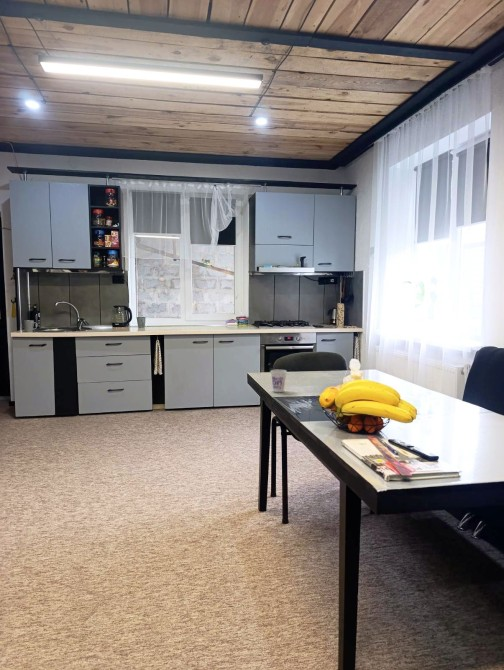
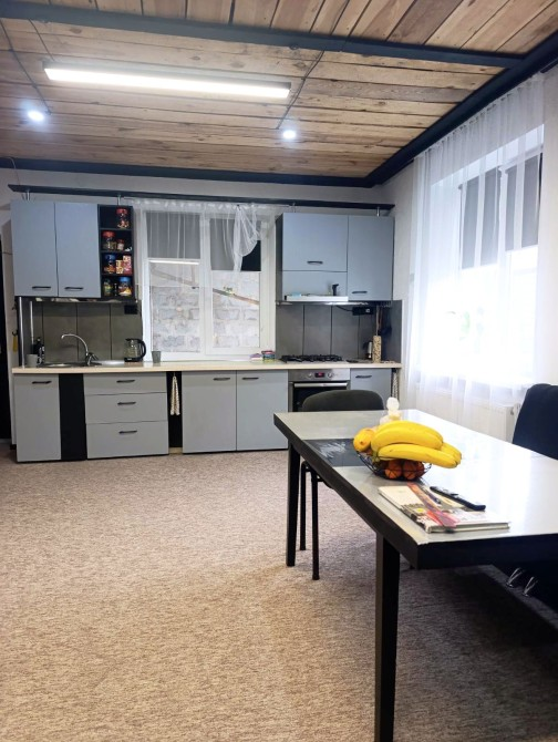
- cup (278, 381)
